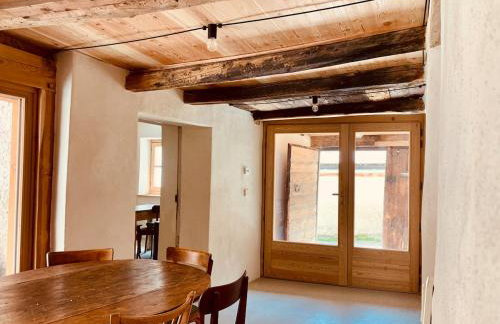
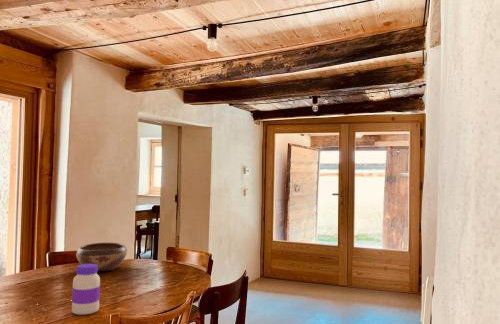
+ jar (86, 288)
+ decorative bowl (101, 257)
